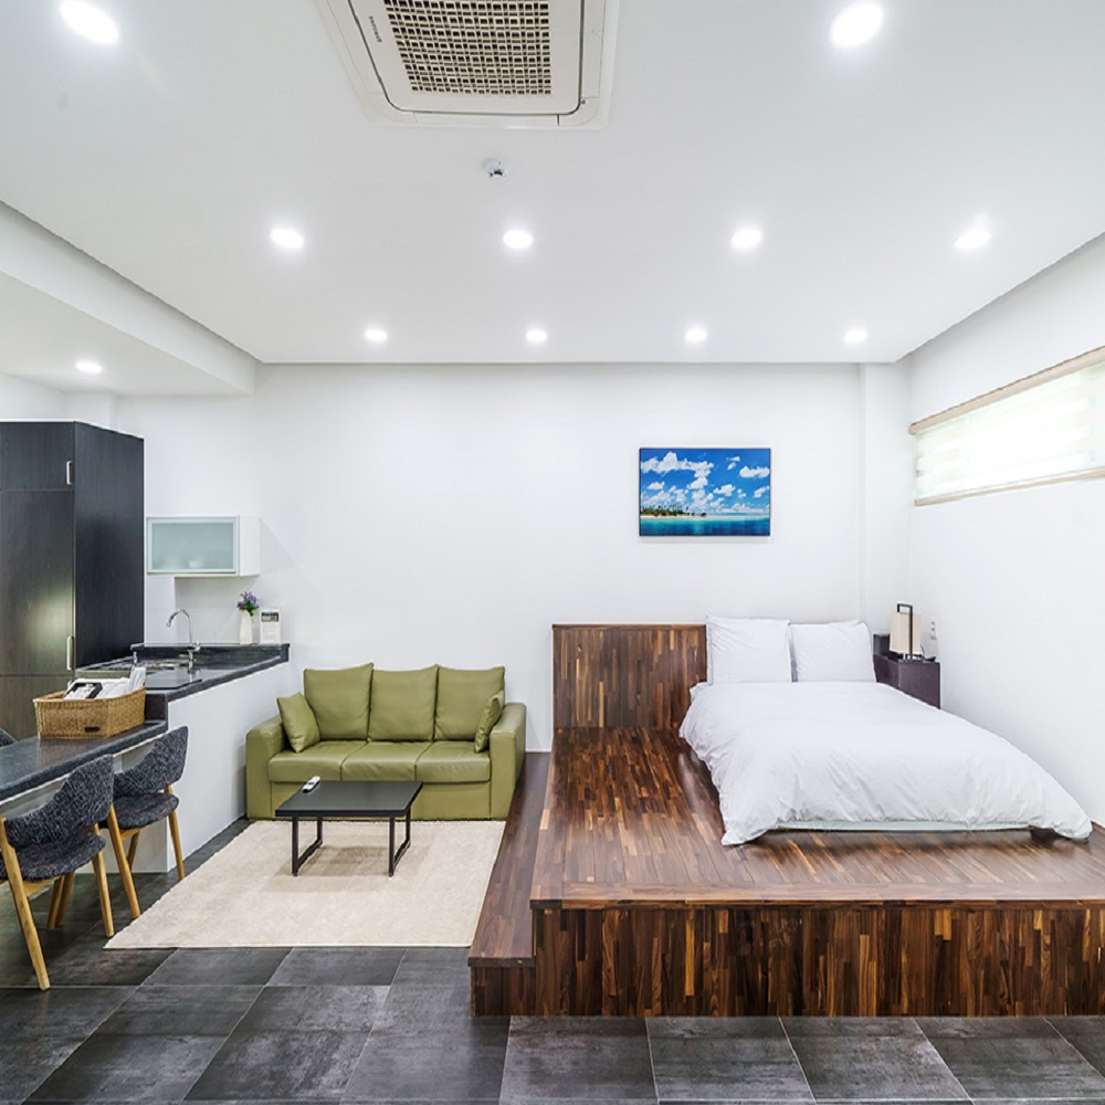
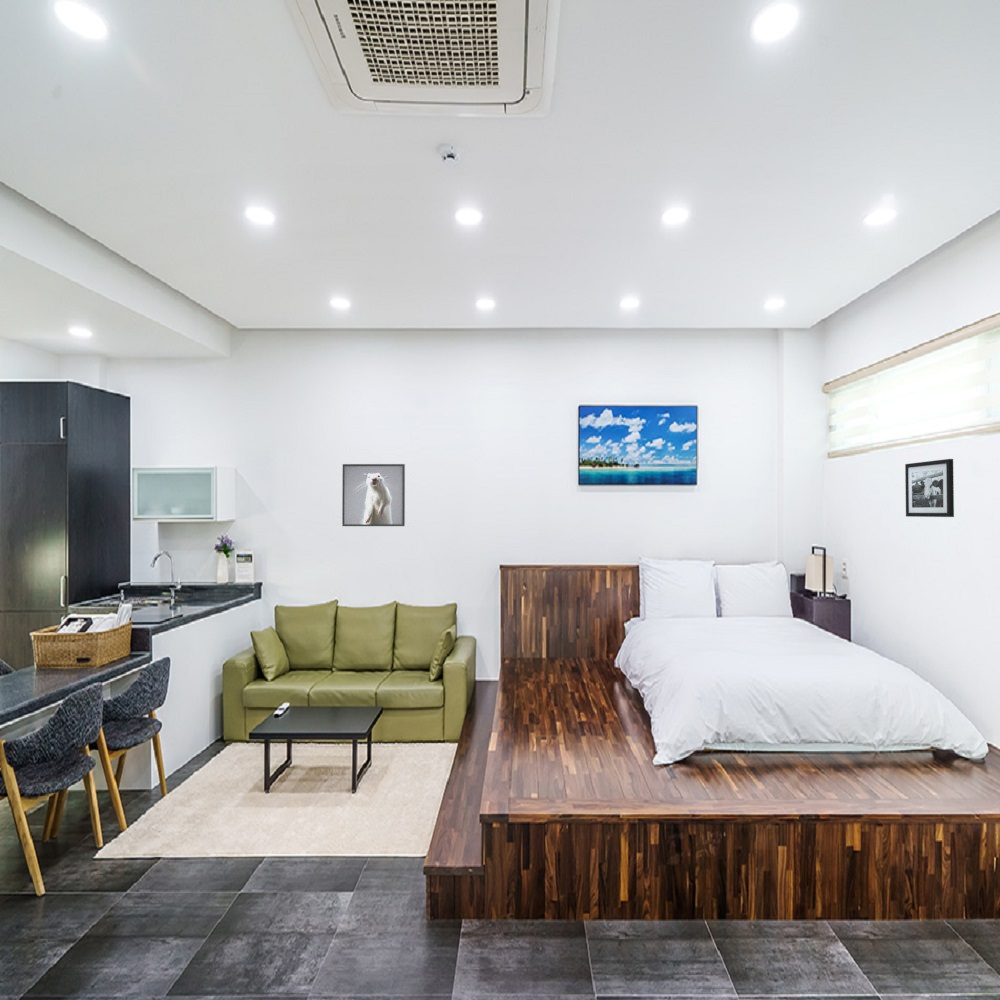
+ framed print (373, 495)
+ picture frame (928, 489)
